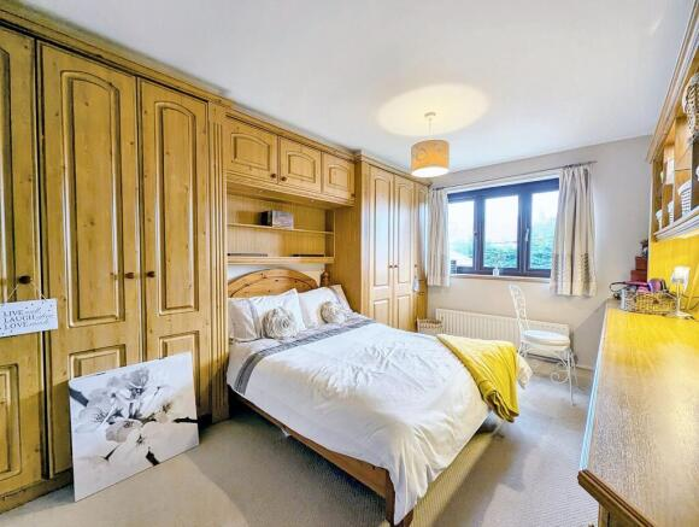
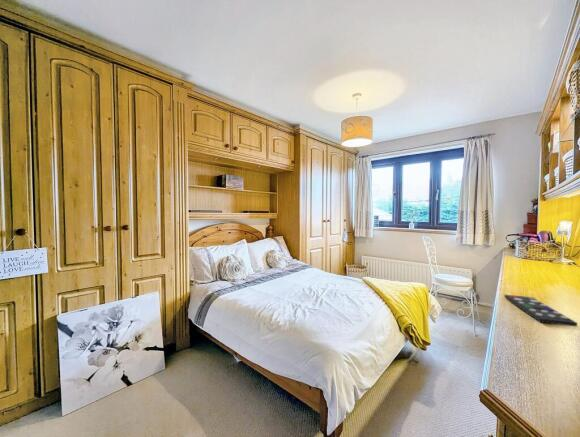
+ remote control (535, 307)
